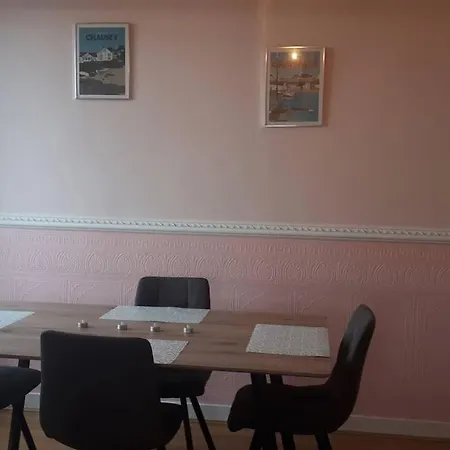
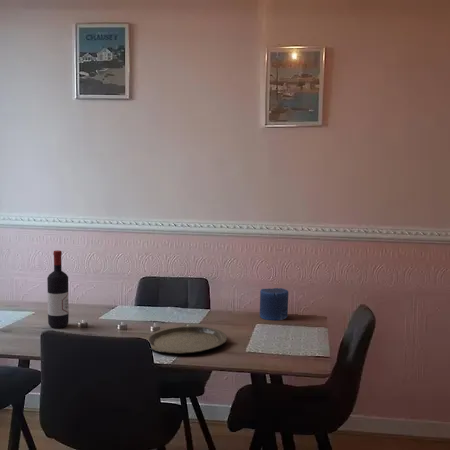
+ wine bottle (58, 288)
+ plate (185, 340)
+ candle (273, 303)
